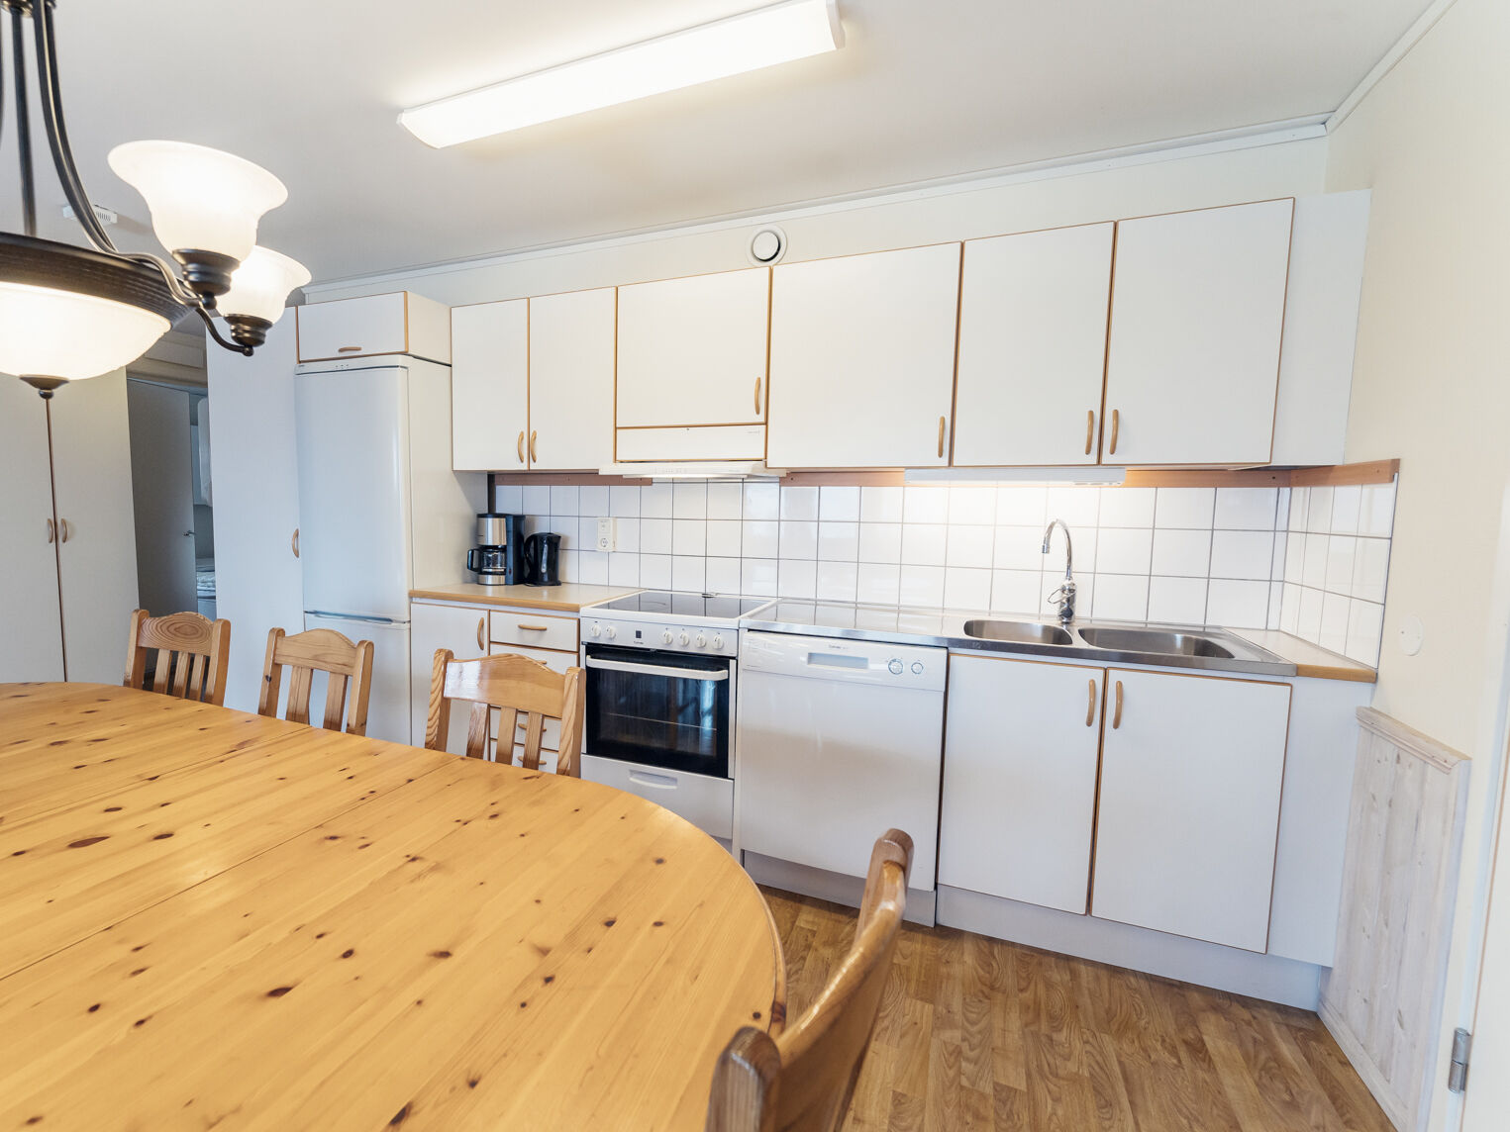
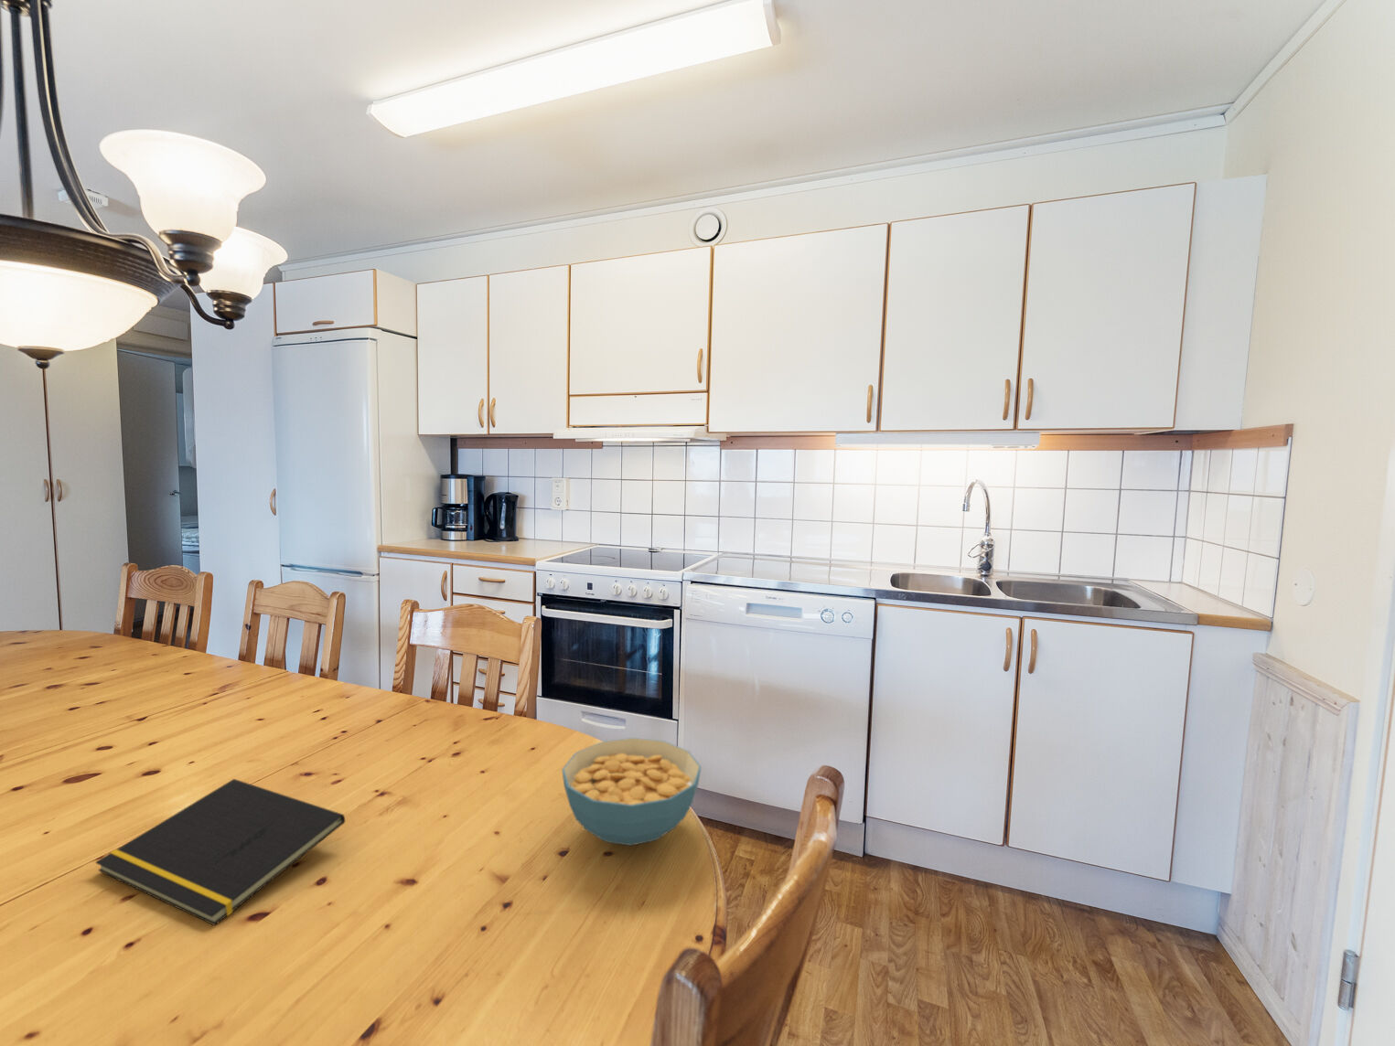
+ notepad (225, 842)
+ cereal bowl (631, 800)
